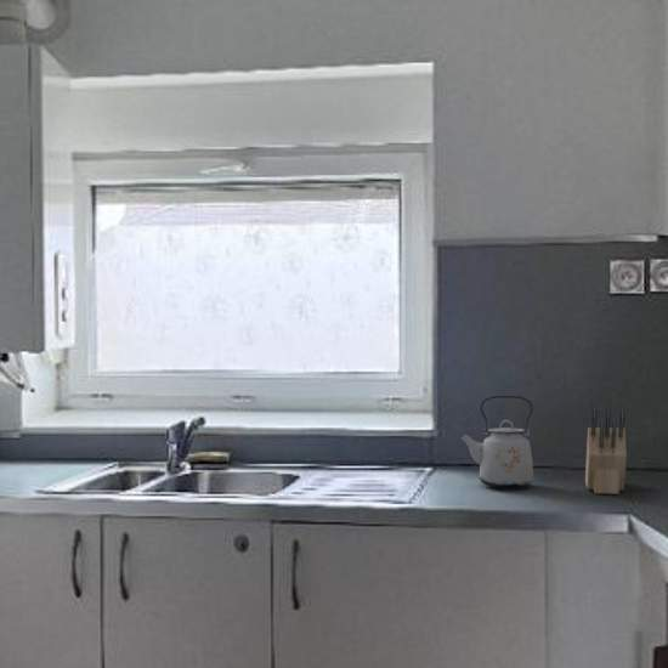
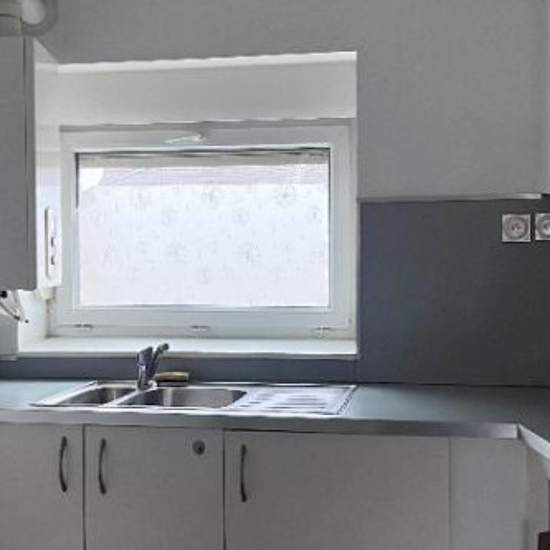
- kettle (496, 441)
- knife block (605, 447)
